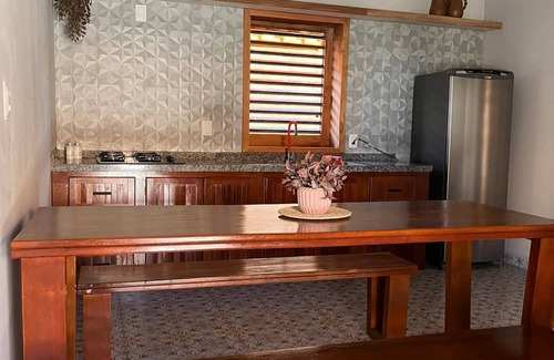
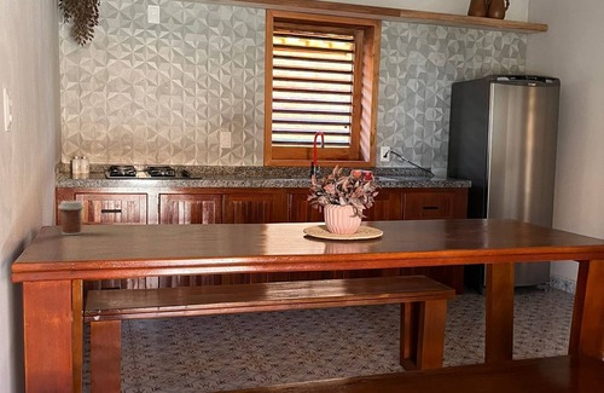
+ coffee cup (71, 216)
